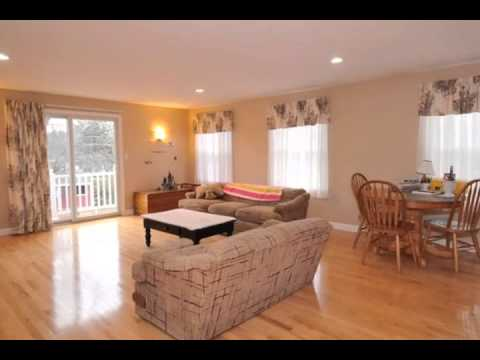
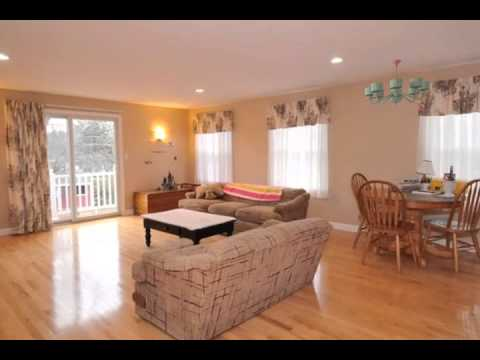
+ chandelier (396, 82)
